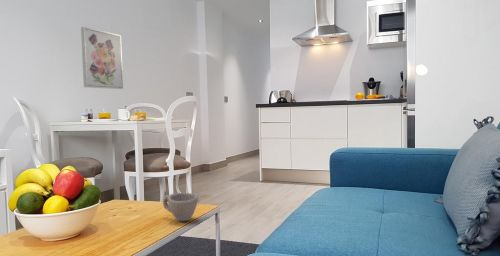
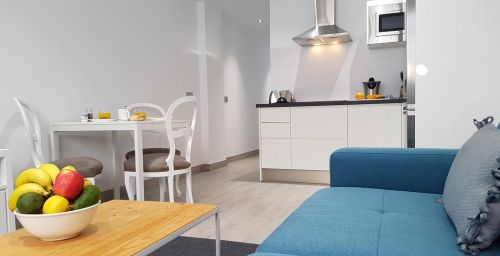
- wall art (103, 59)
- cup (179, 207)
